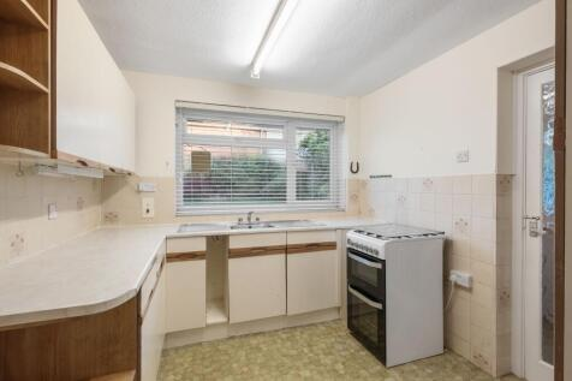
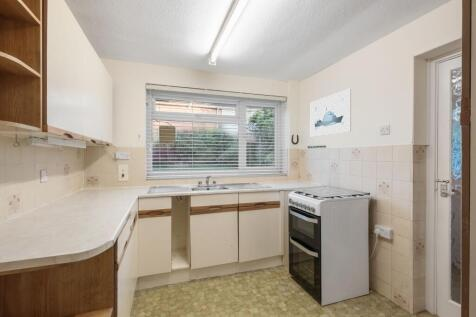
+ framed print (328, 115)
